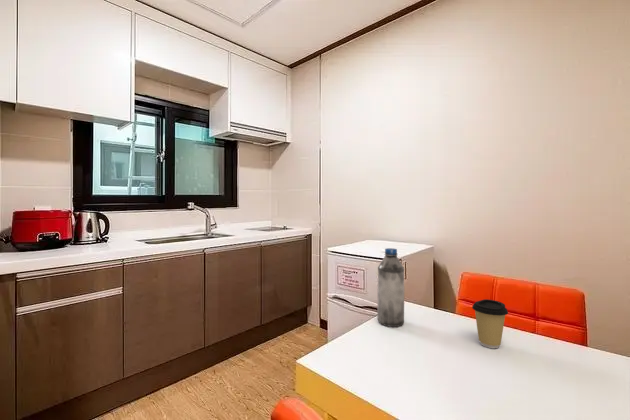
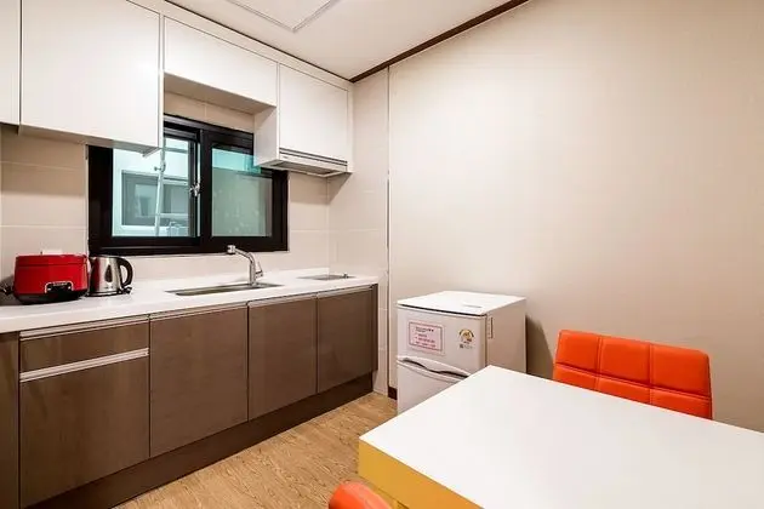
- water bottle (390, 285)
- coffee cup (489, 323)
